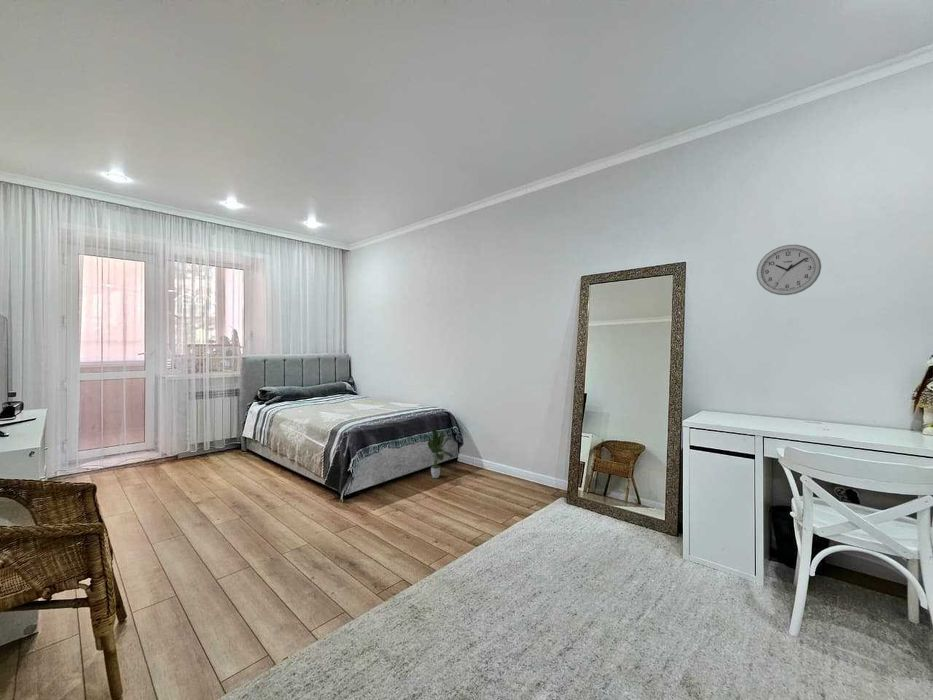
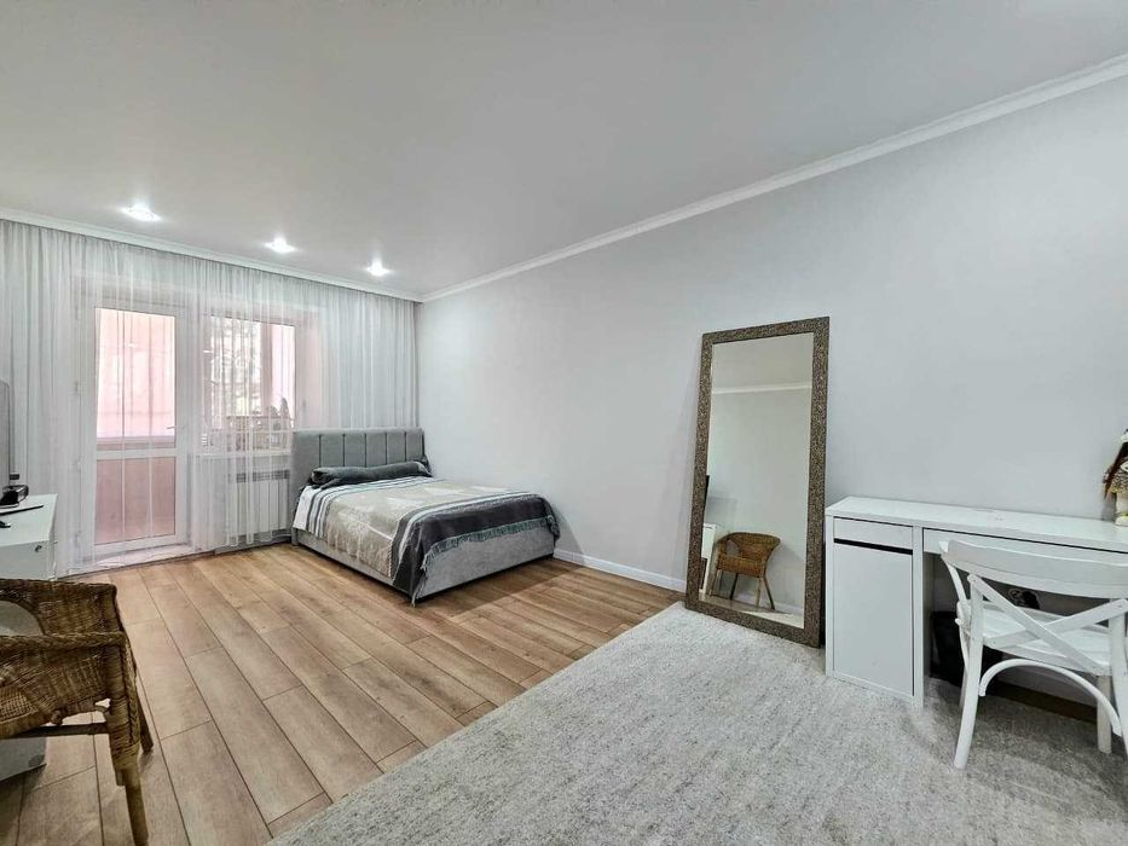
- potted plant (438, 453)
- wall clock (787, 269)
